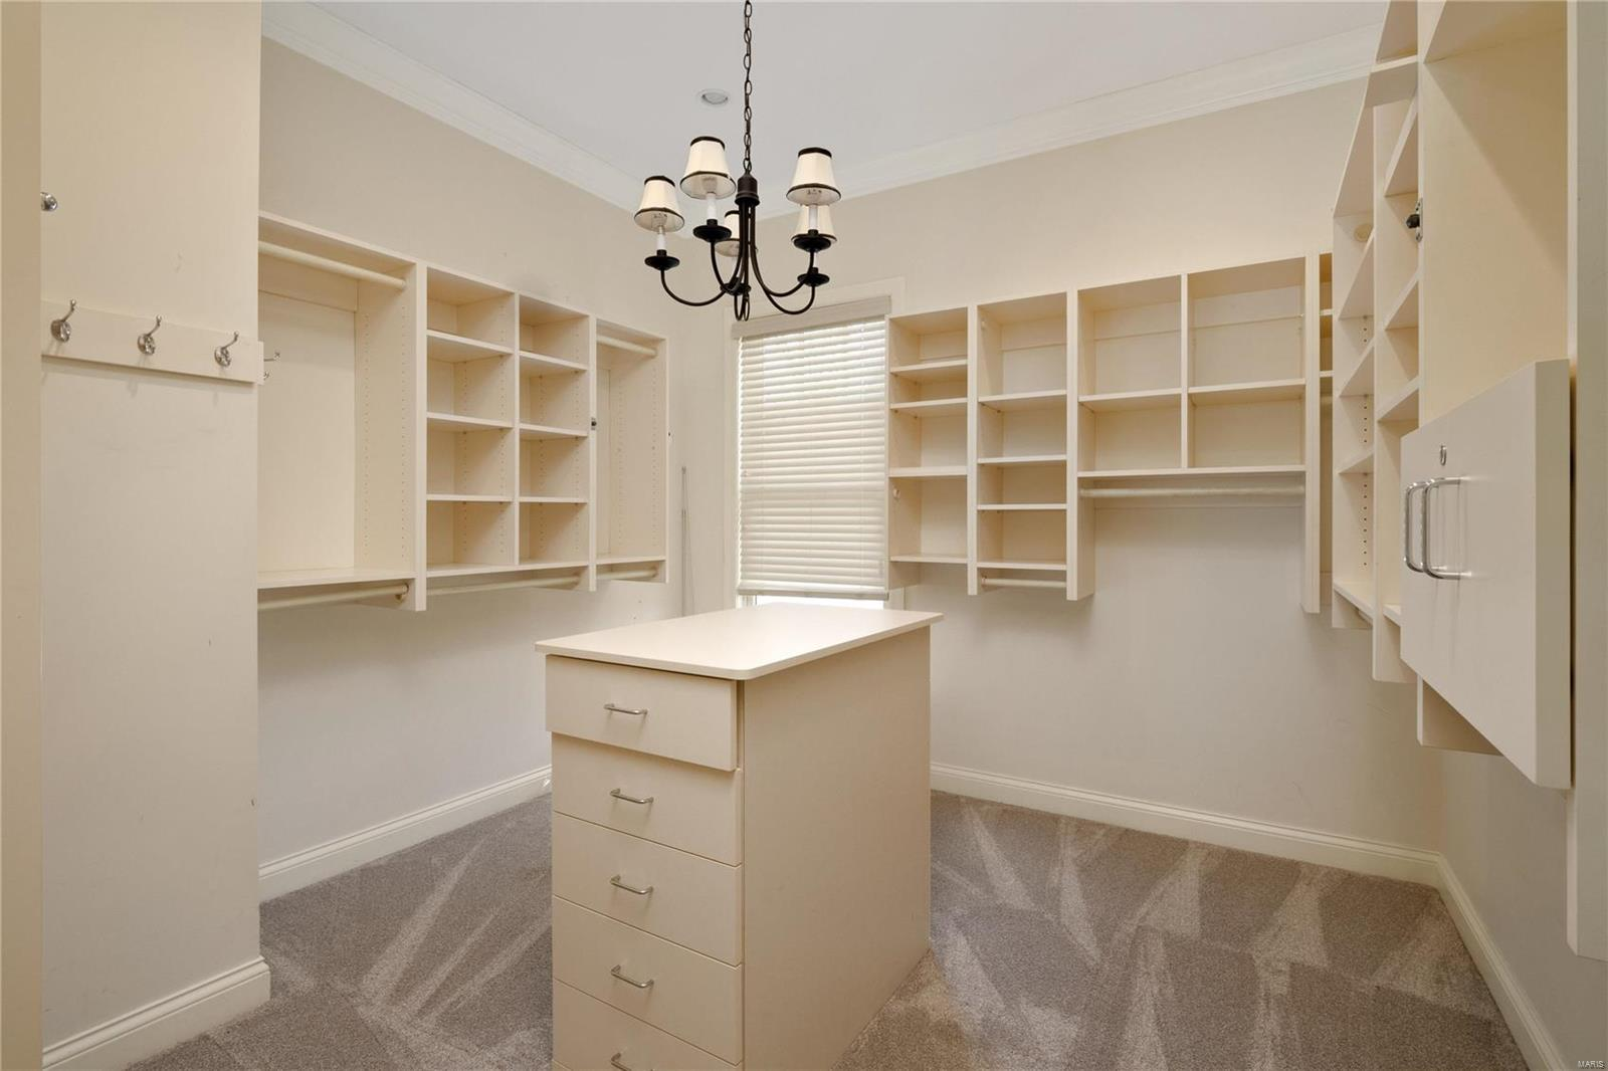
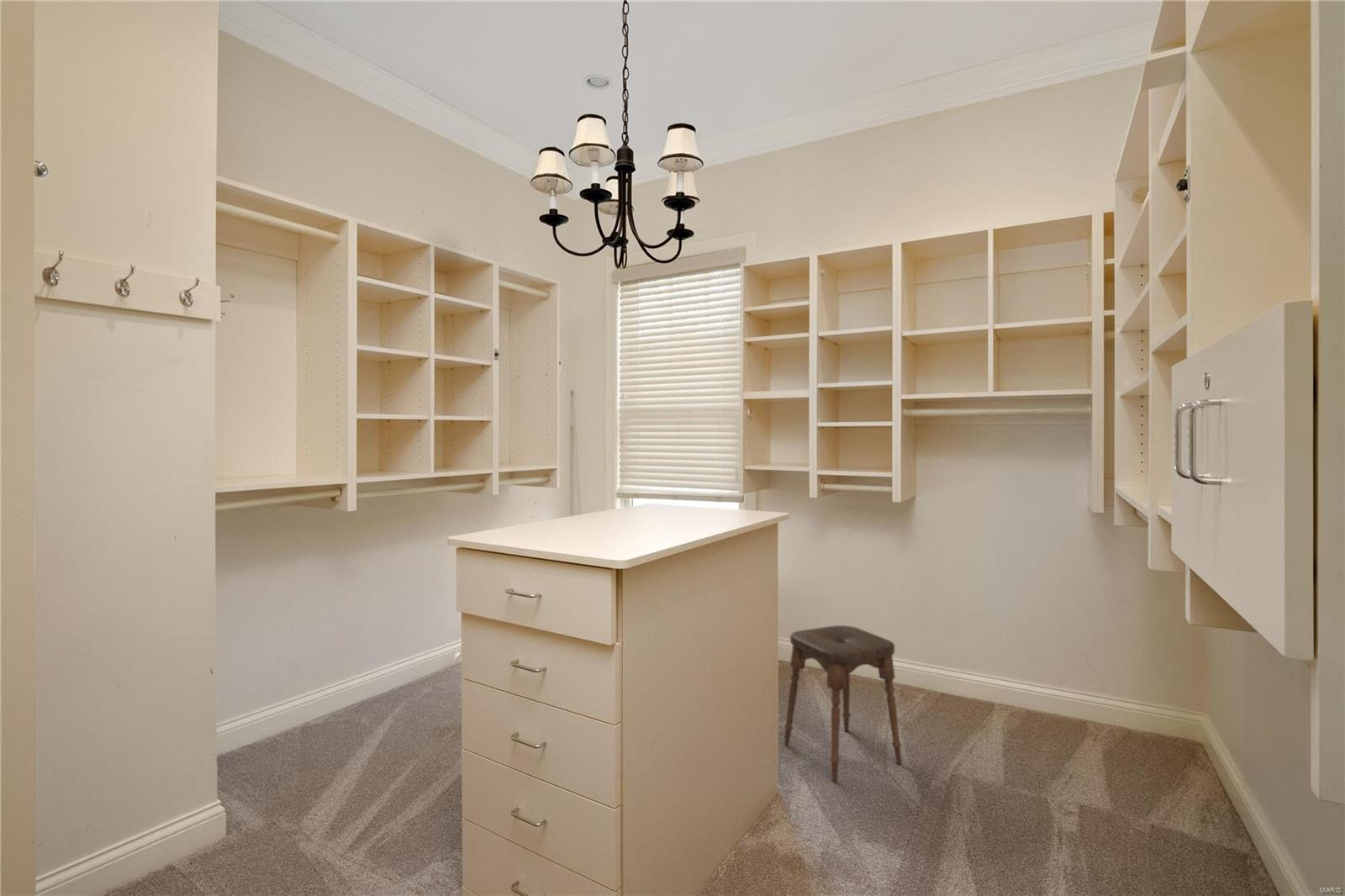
+ stool (839, 695)
